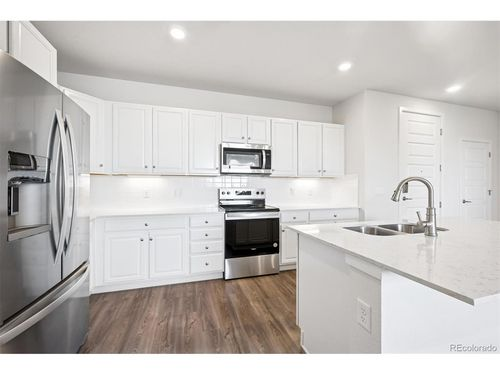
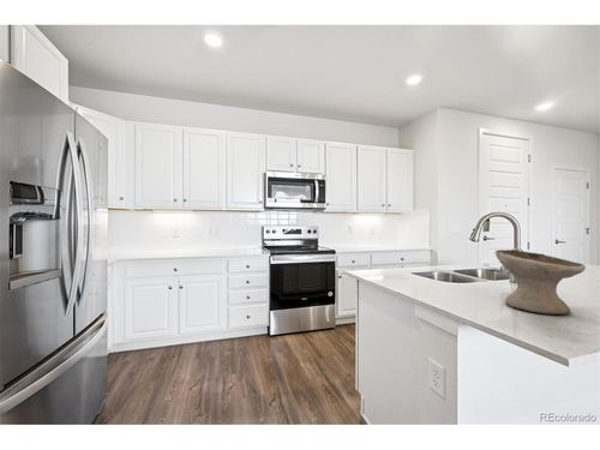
+ bowl (535, 280)
